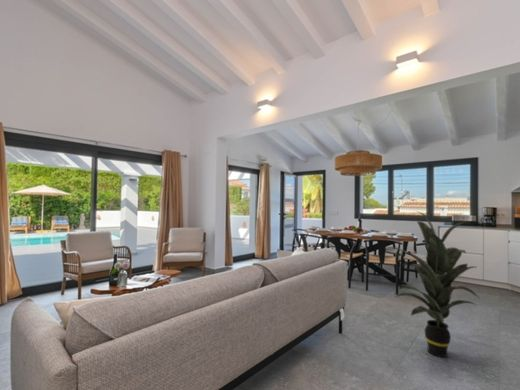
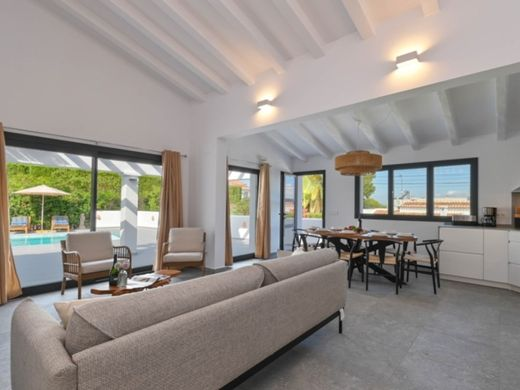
- indoor plant (432, 280)
